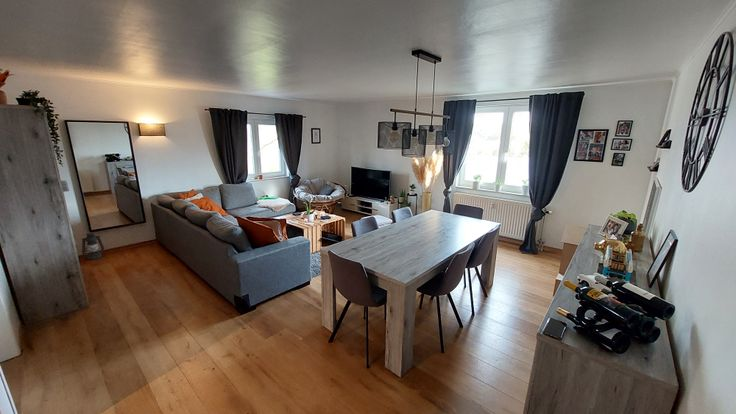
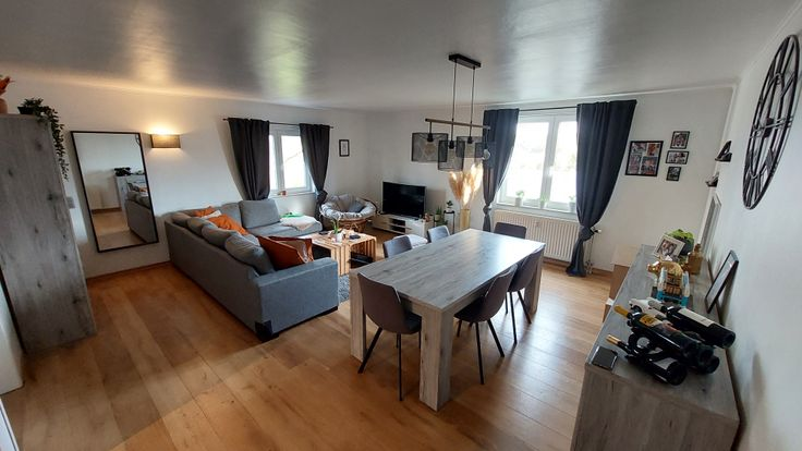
- lantern (92, 244)
